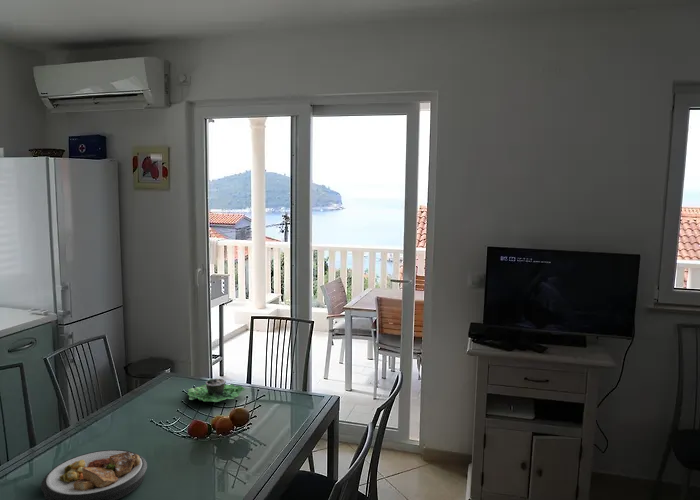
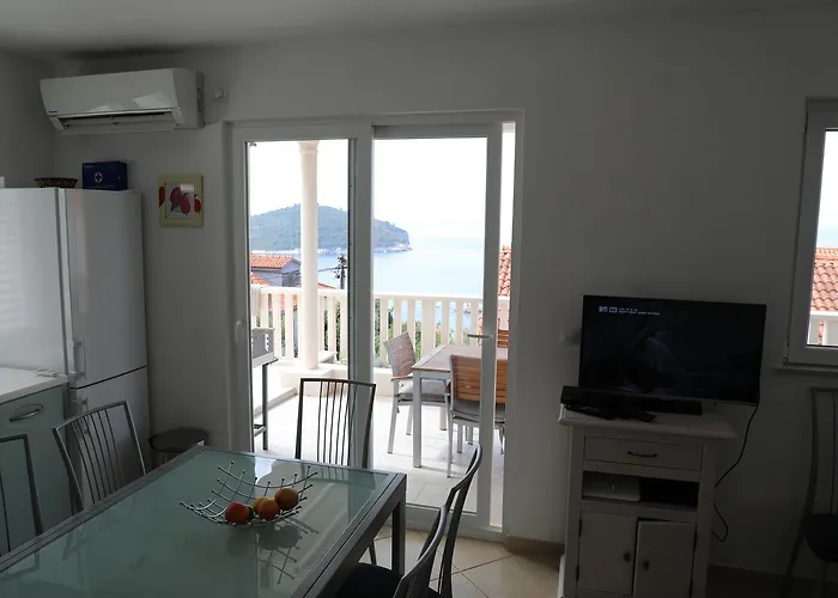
- plate (96, 472)
- succulent planter (214, 387)
